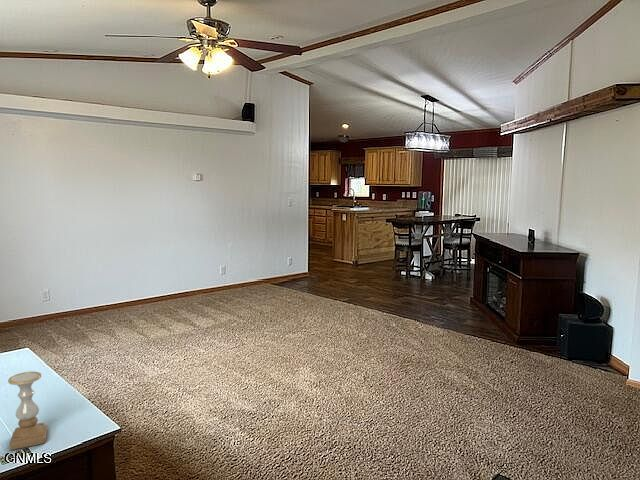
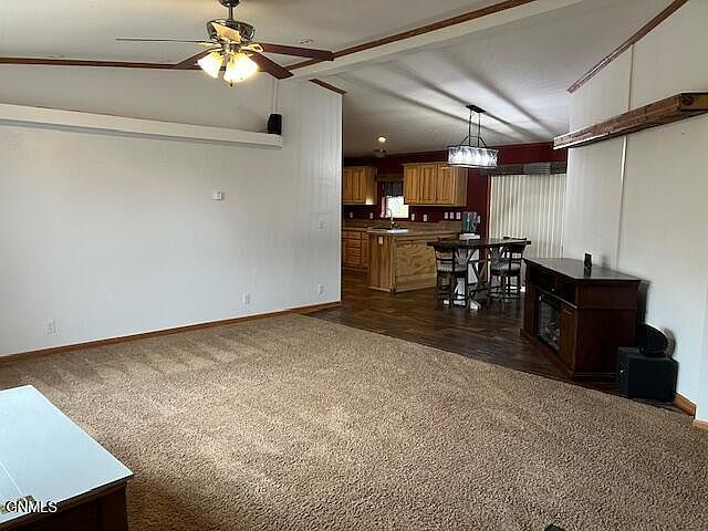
- candle holder (27, 408)
